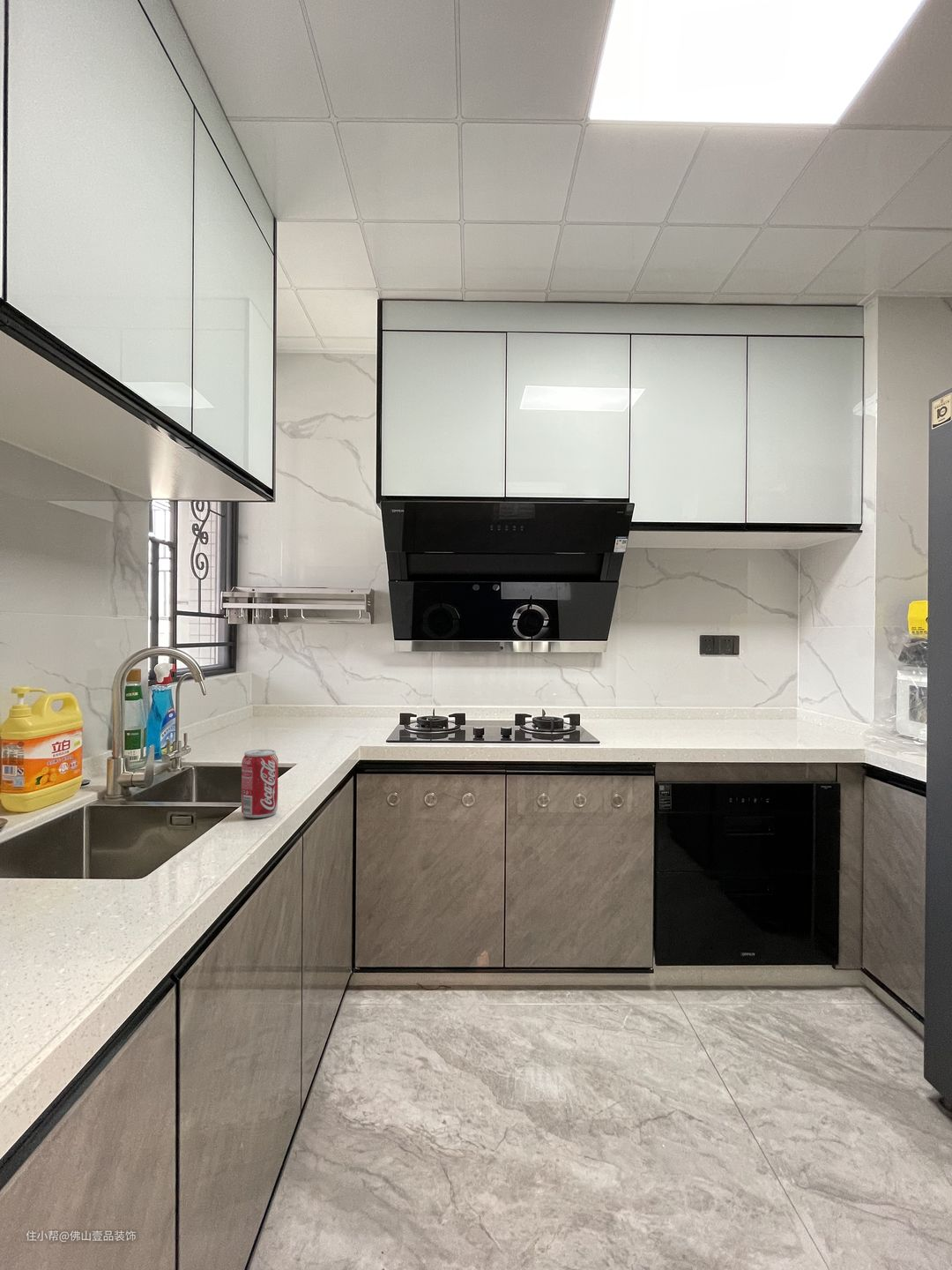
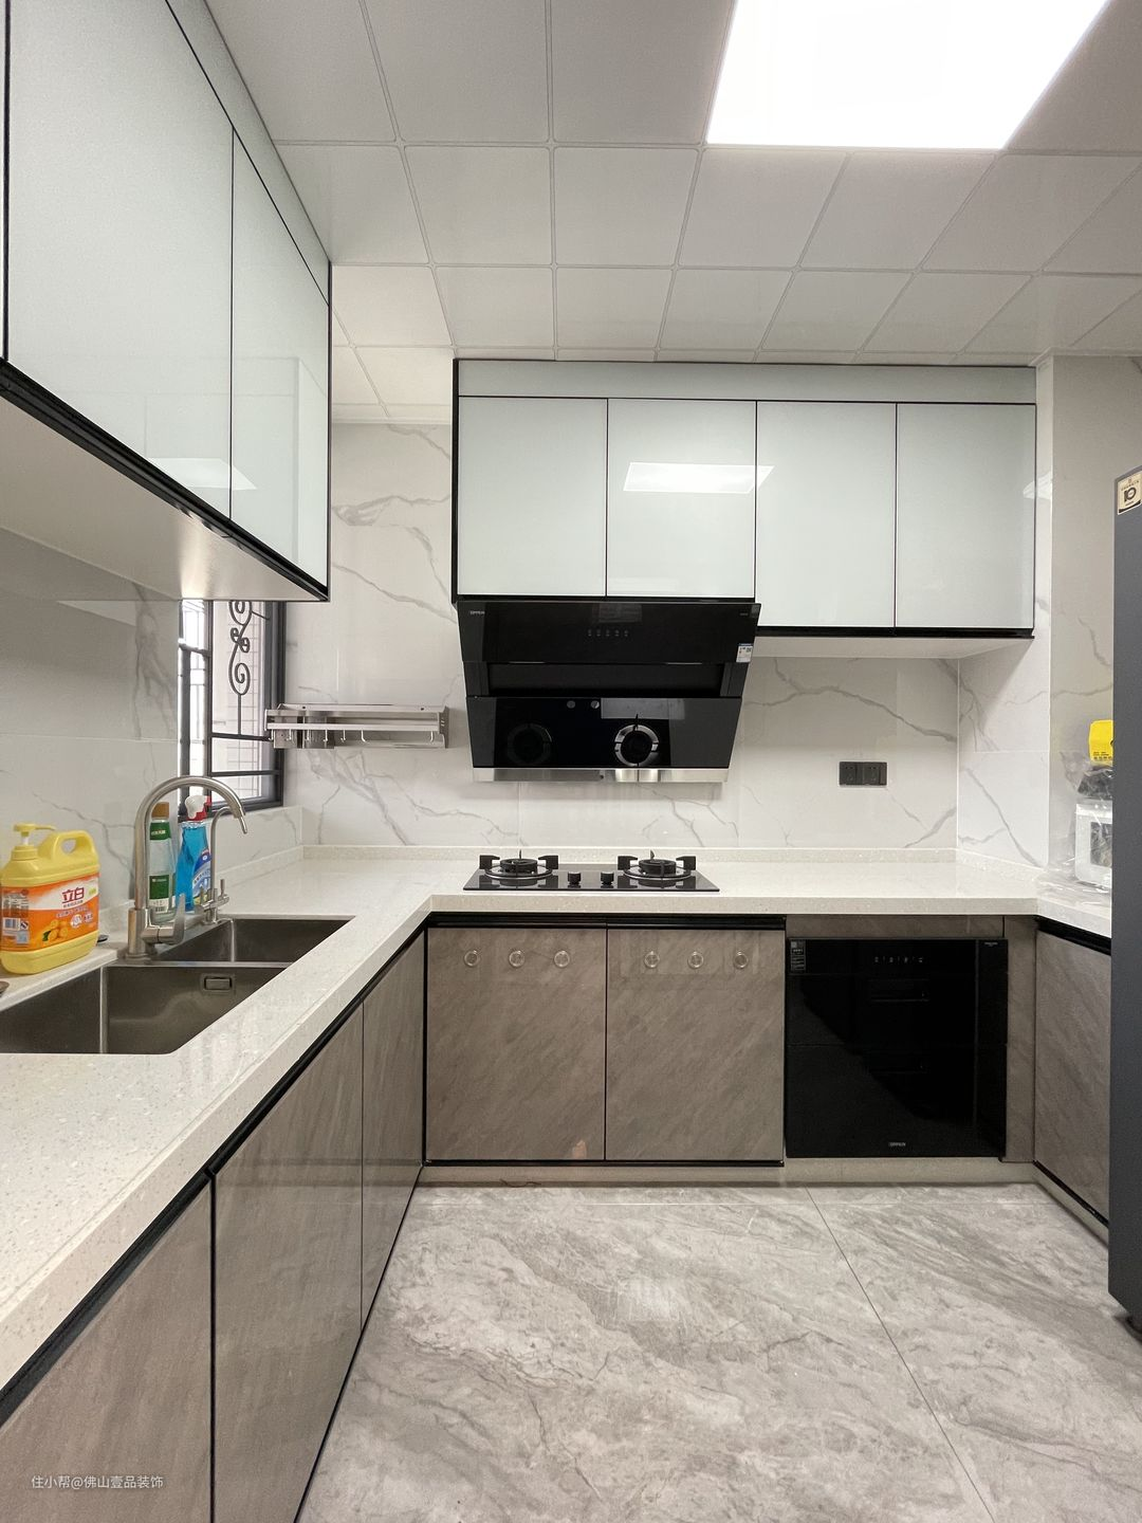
- beverage can (259, 782)
